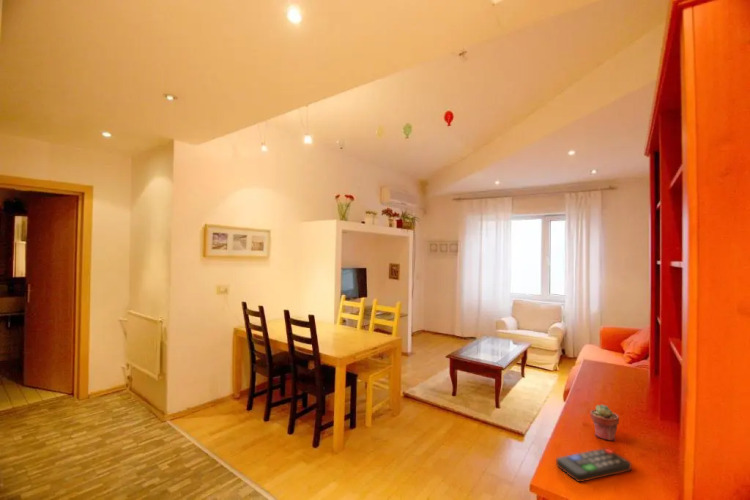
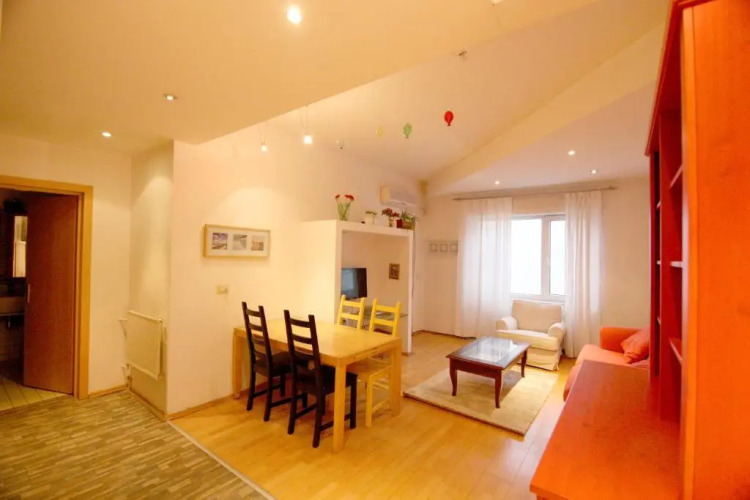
- potted succulent (604, 420)
- remote control (593, 463)
